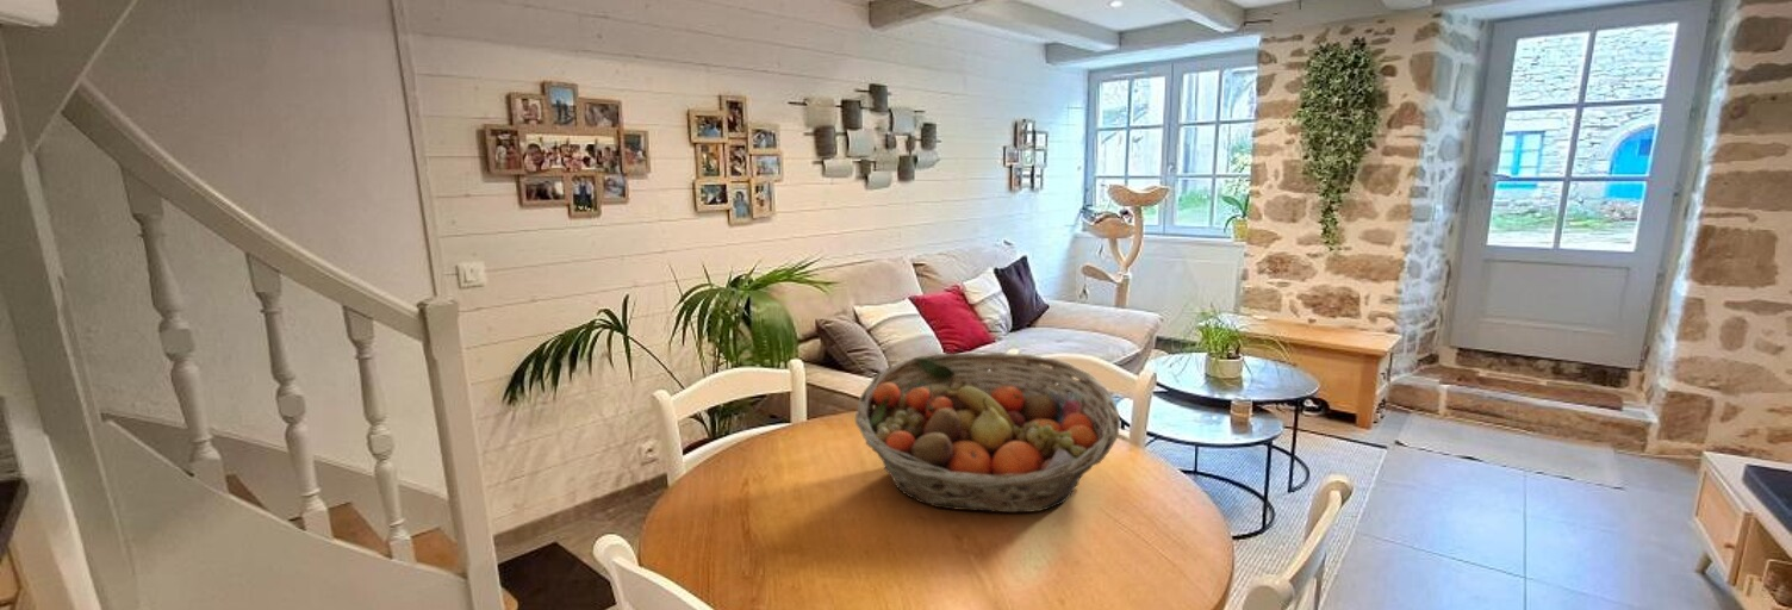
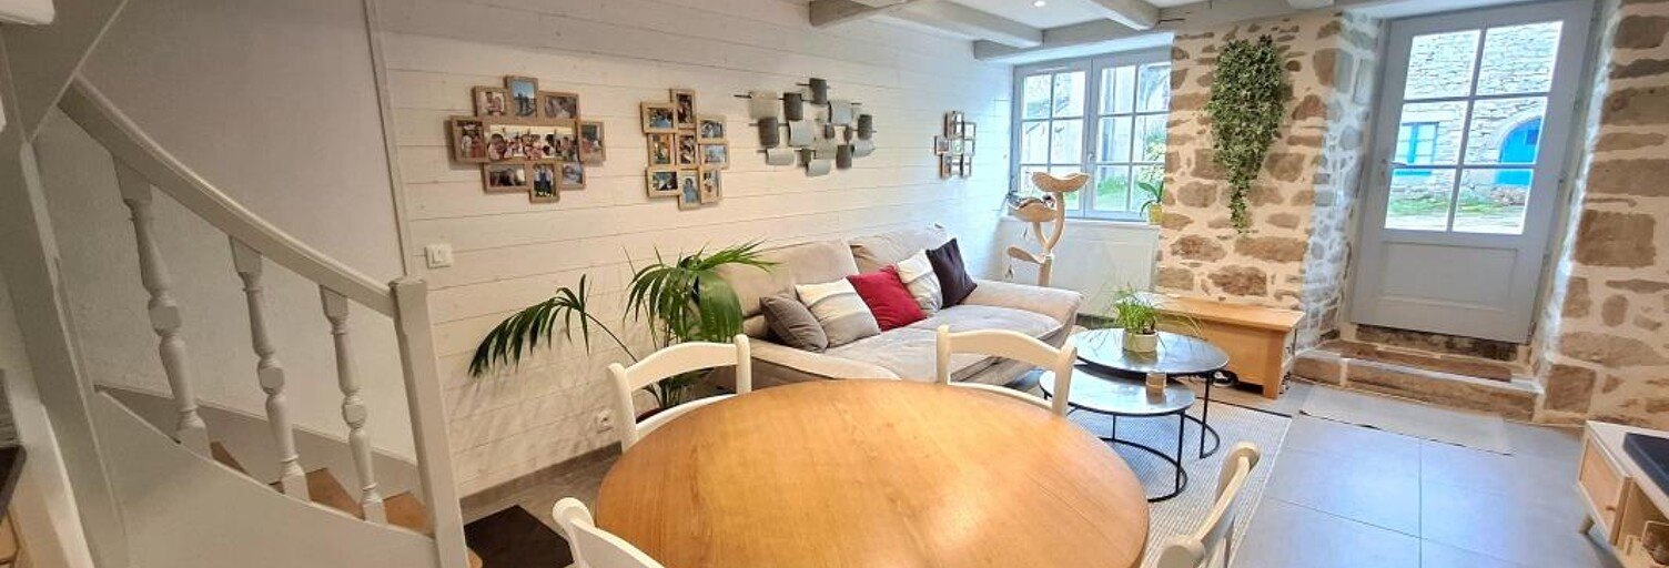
- fruit basket (983, 427)
